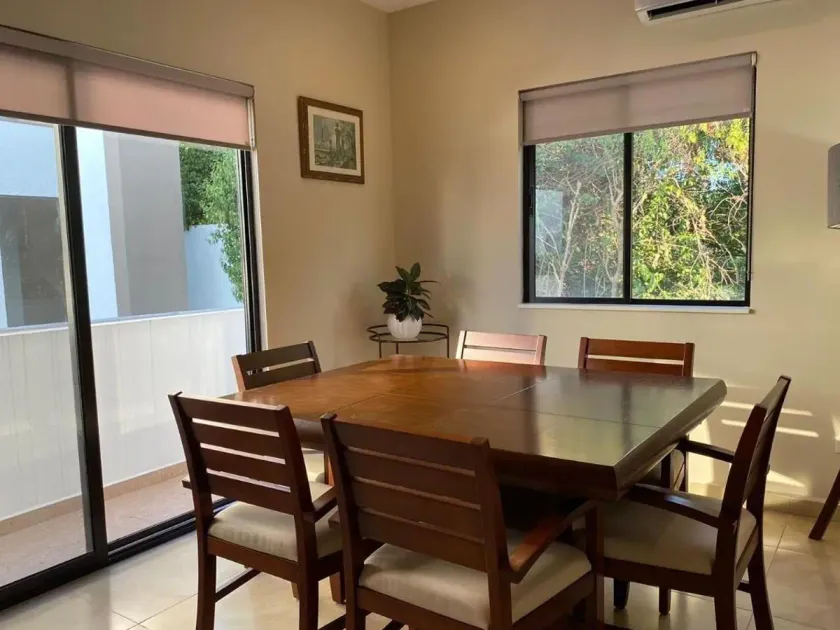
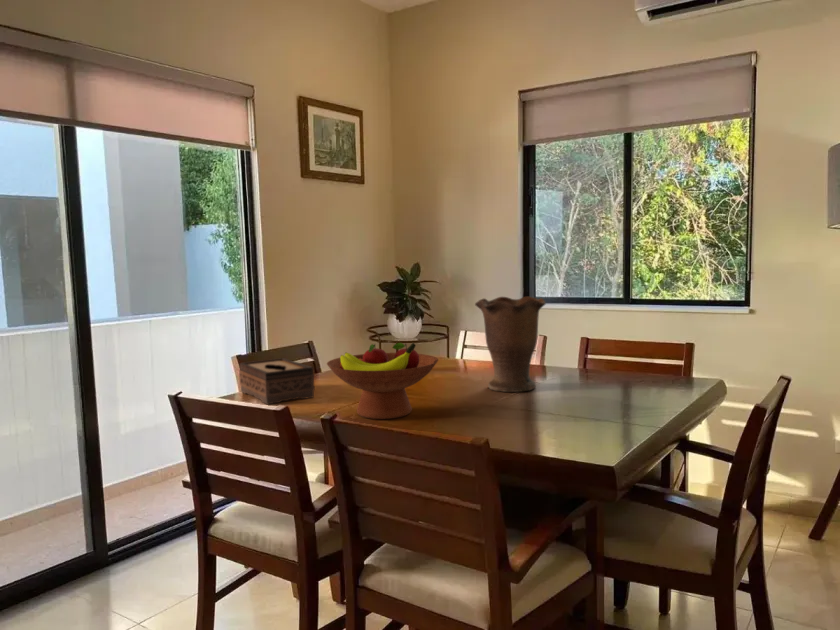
+ vase (510, 343)
+ tissue box (275, 379)
+ fruit bowl (383, 377)
